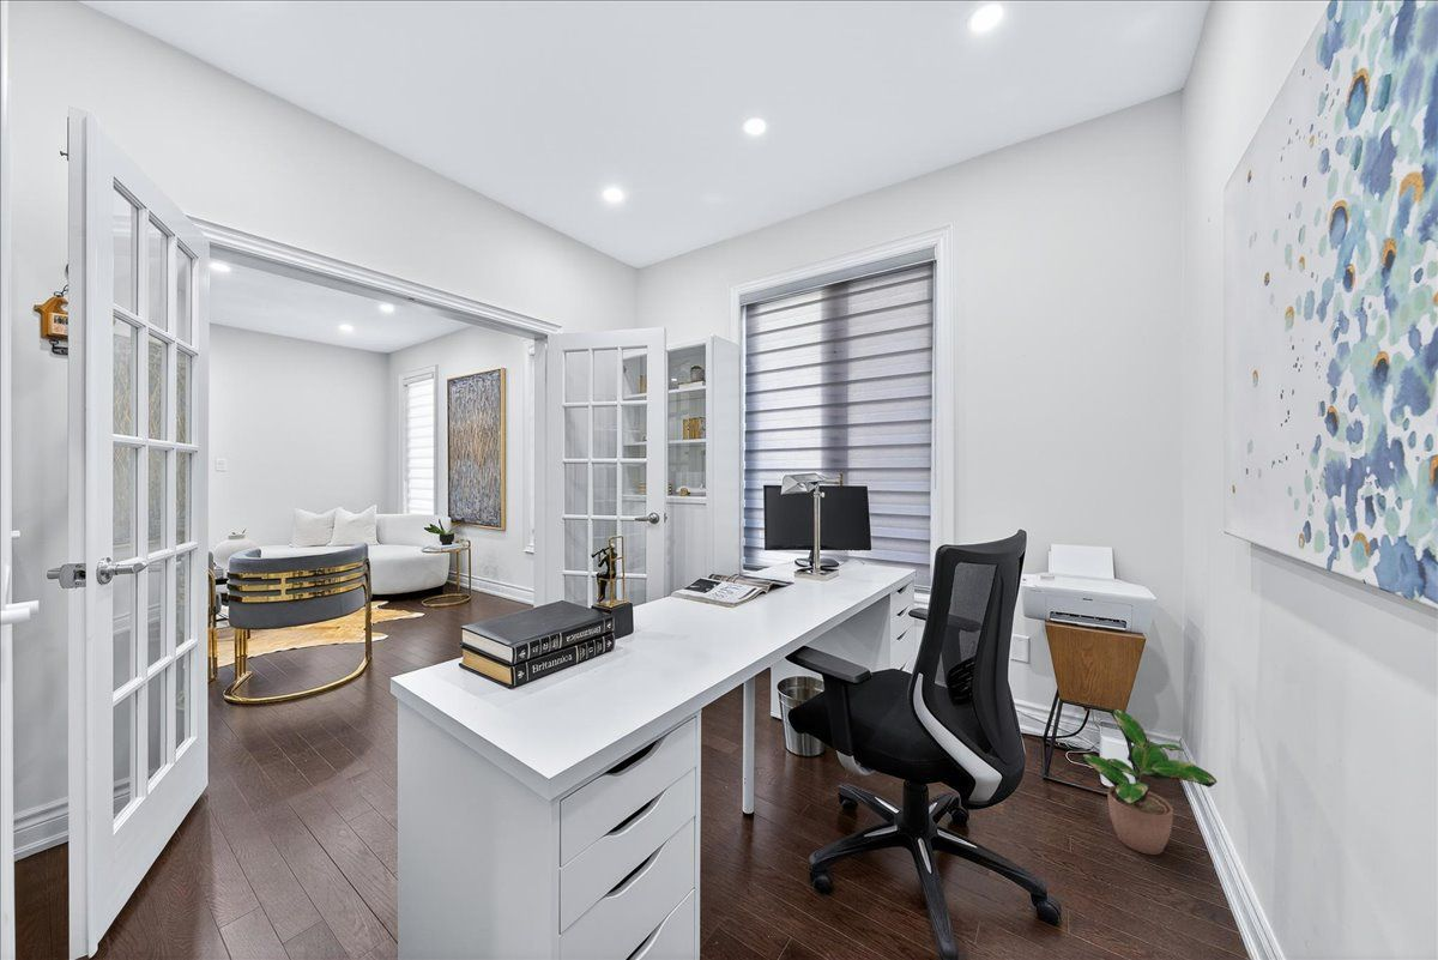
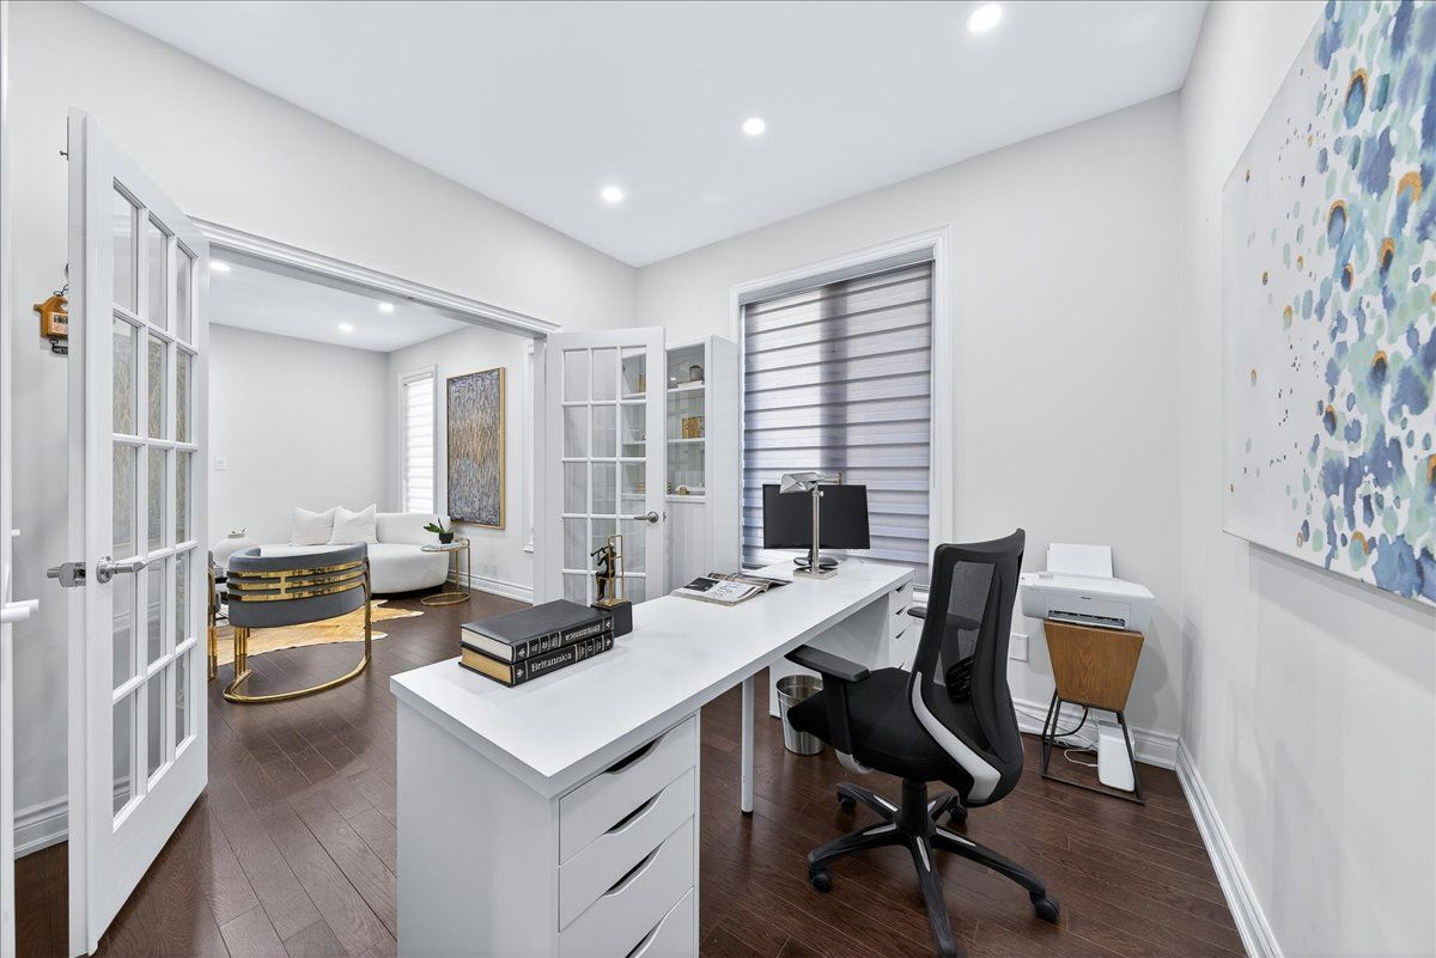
- potted plant (1144, 784)
